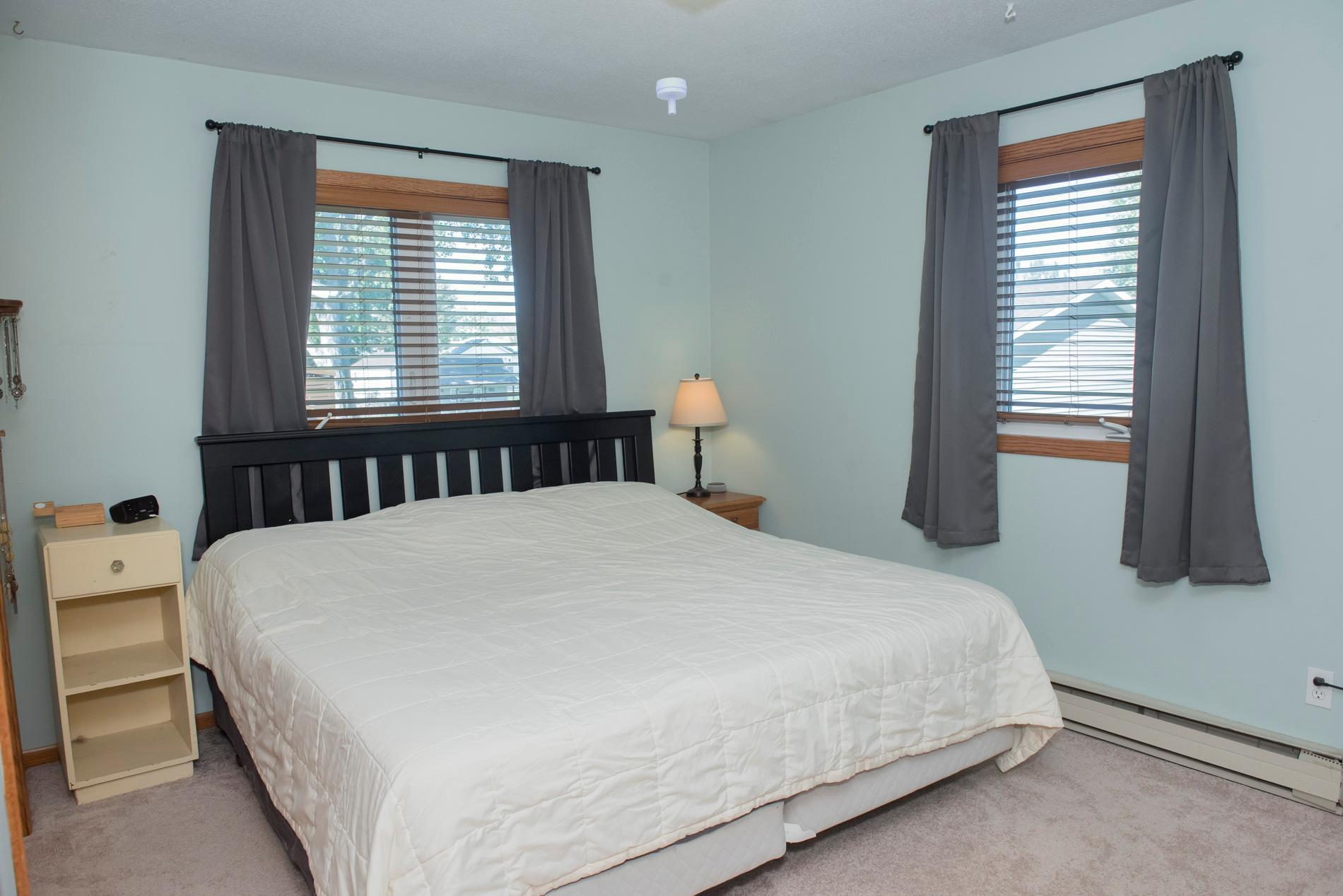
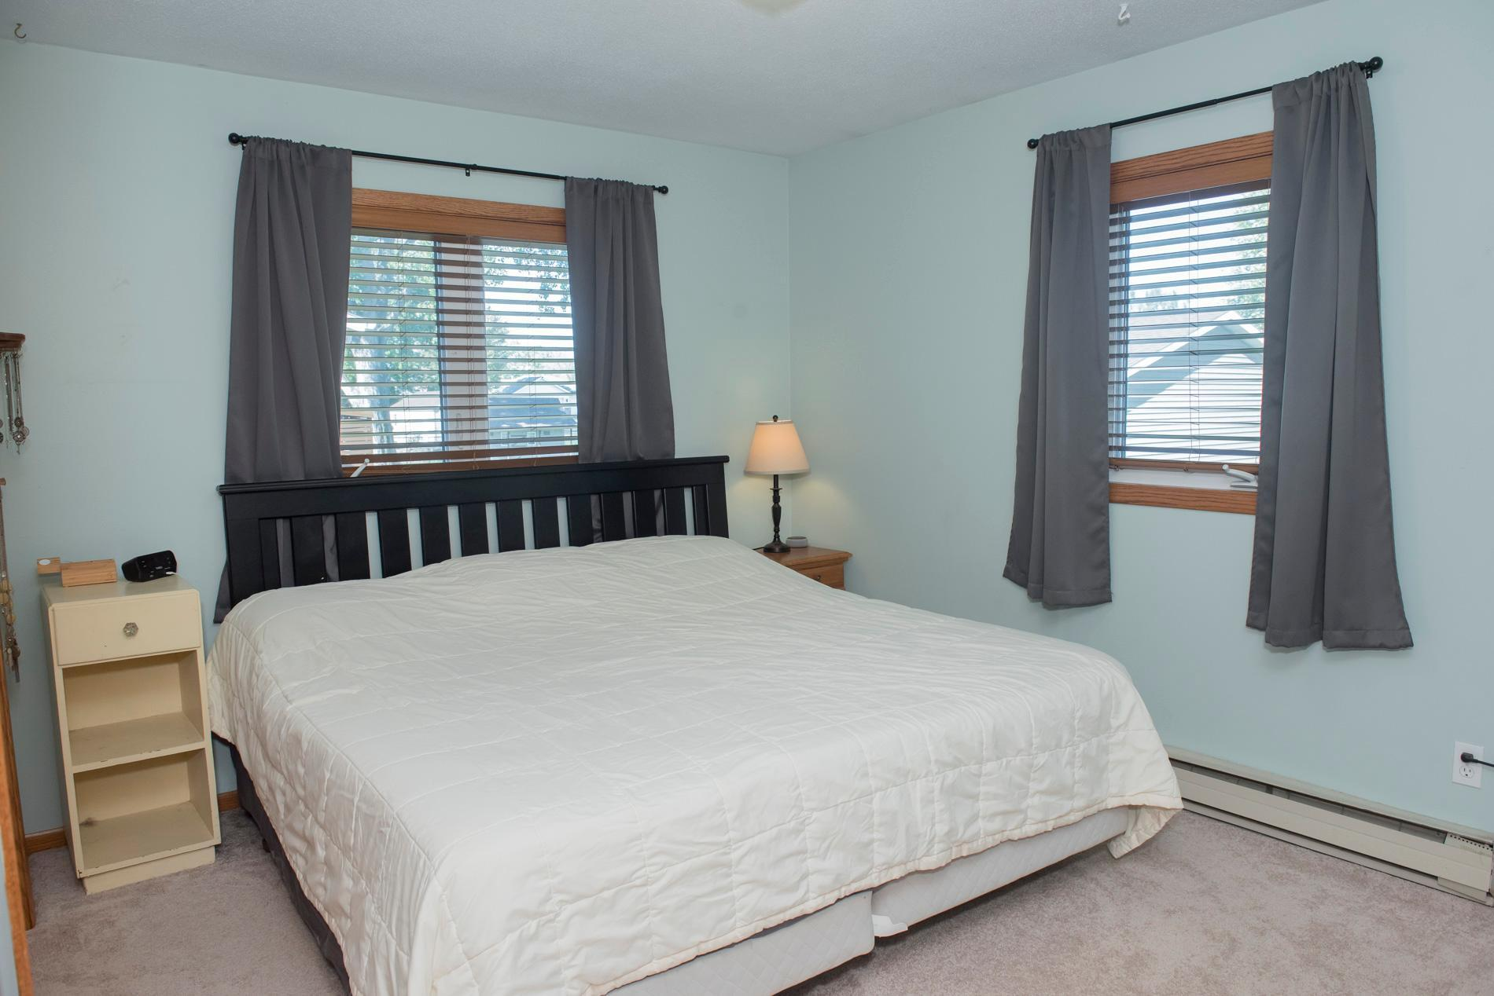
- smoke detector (672, 98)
